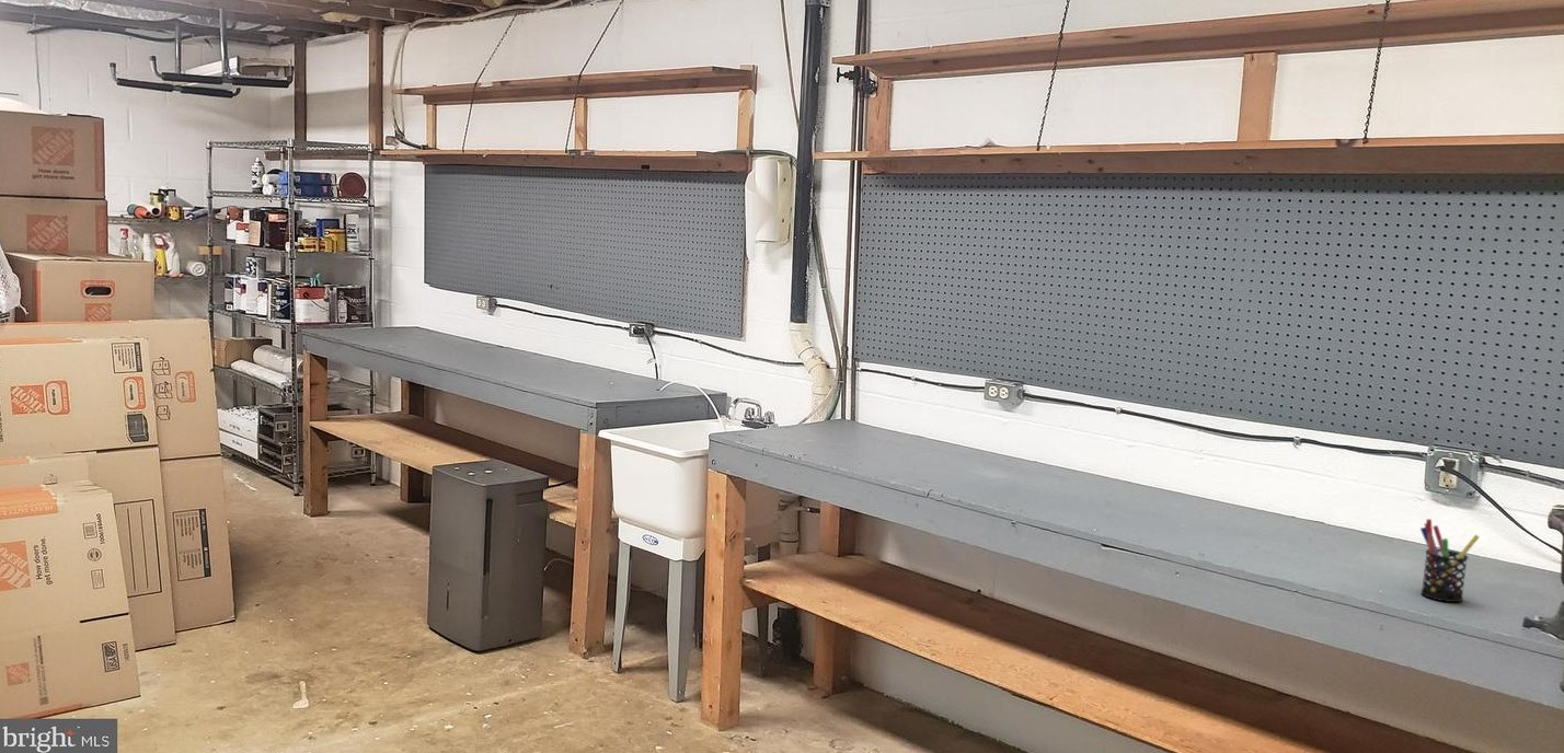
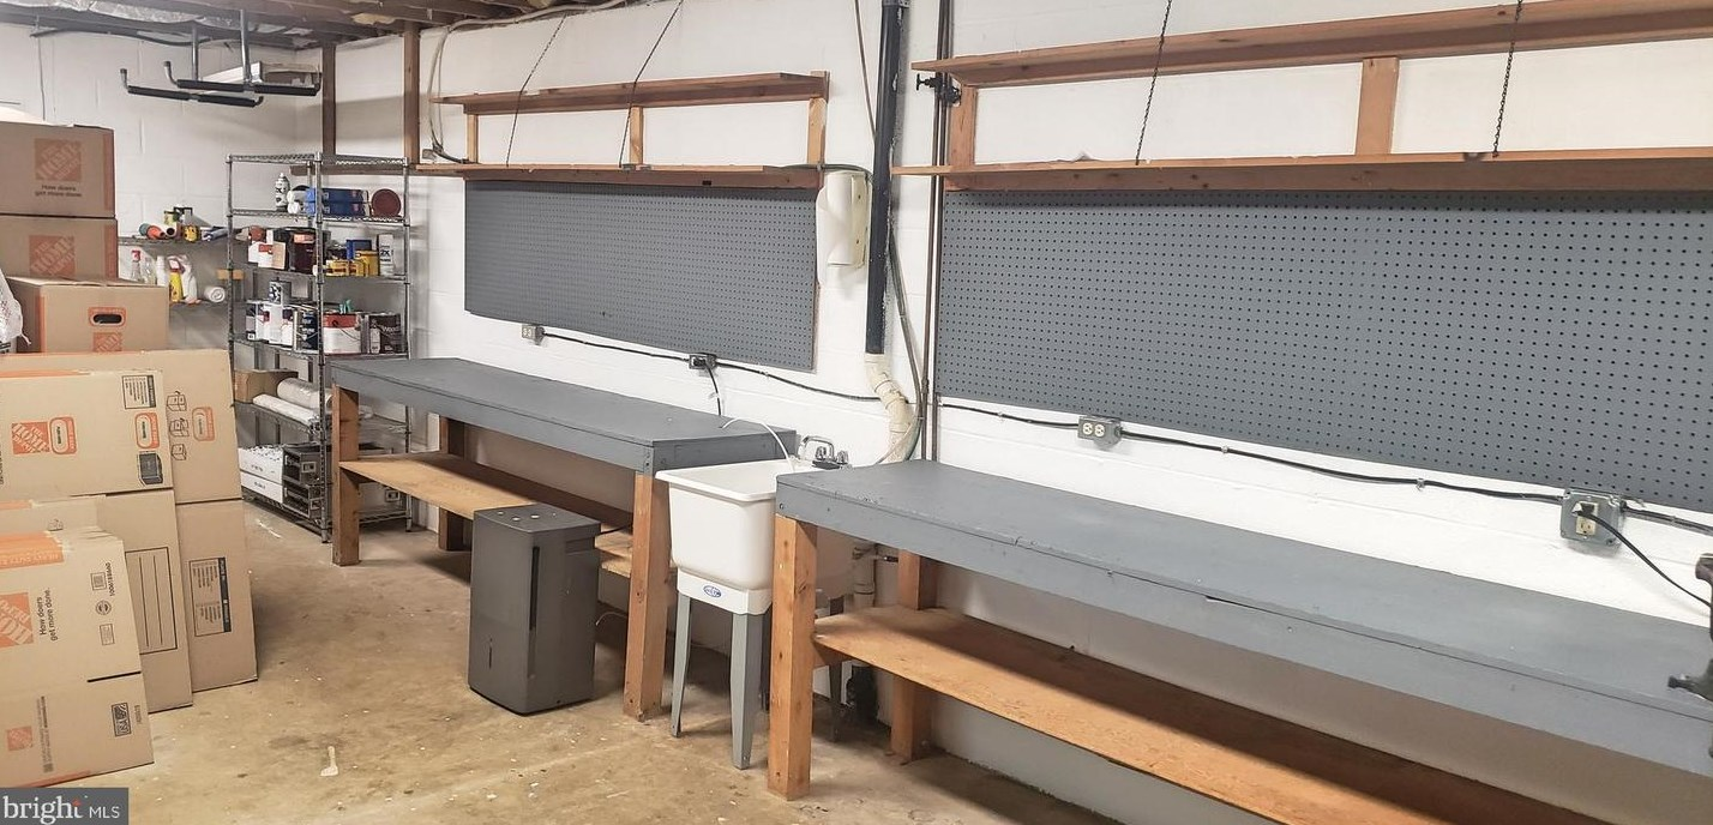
- pen holder (1442, 559)
